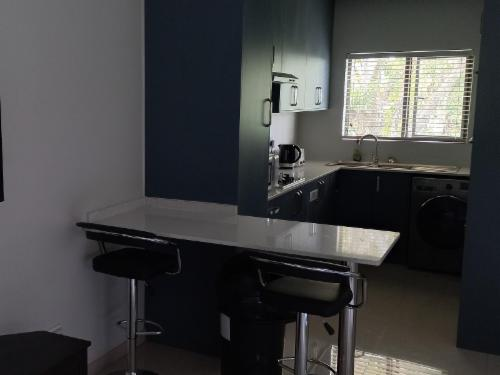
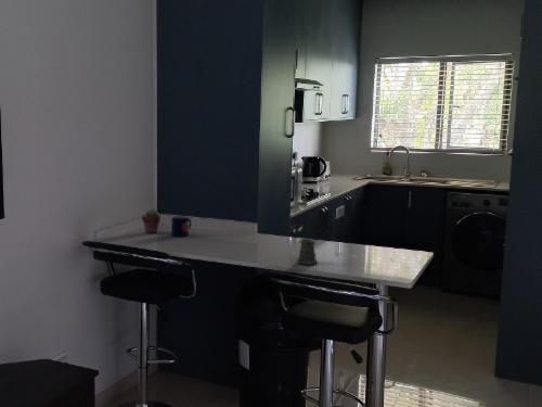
+ potted succulent (151, 220)
+ pepper shaker (308, 250)
+ mug (182, 225)
